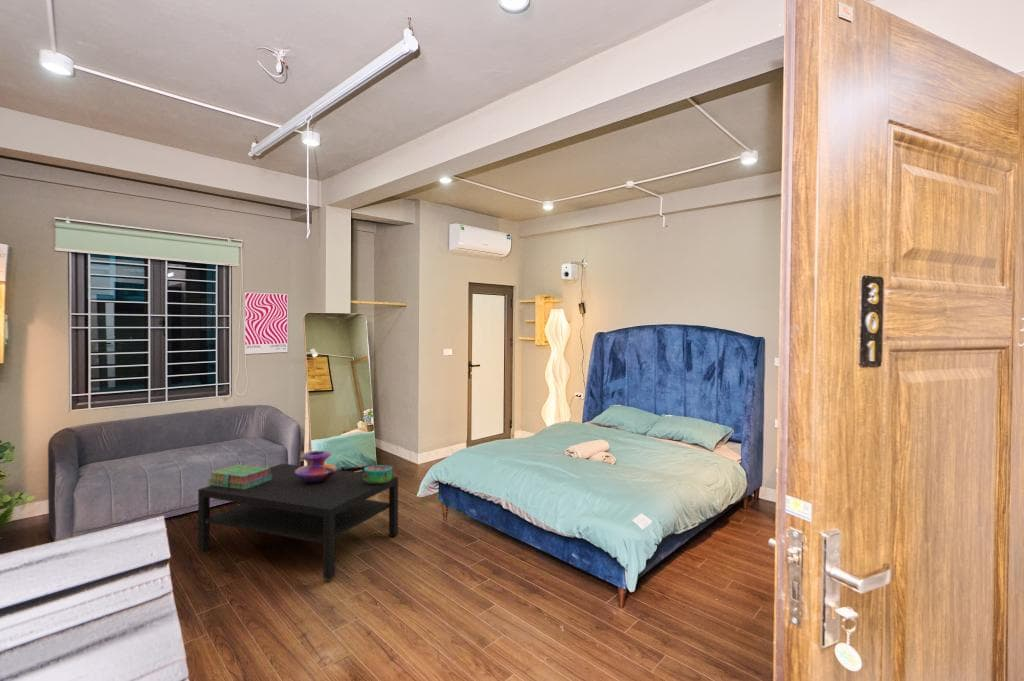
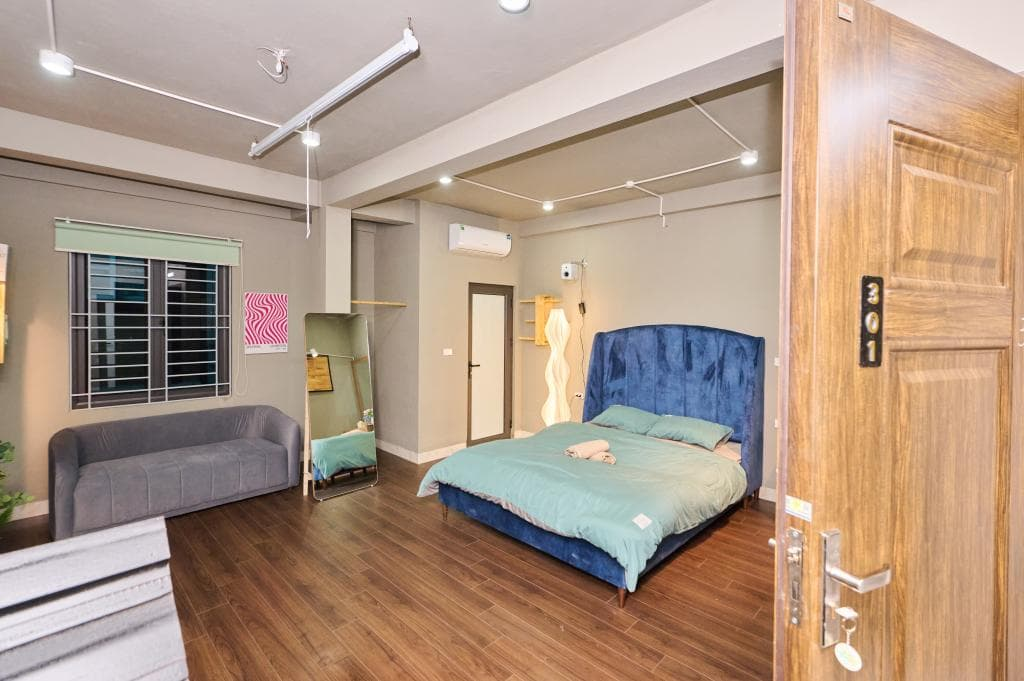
- stack of books (241, 475)
- decorative bowl (377, 474)
- coffee table (302, 512)
- decorative vase (316, 466)
